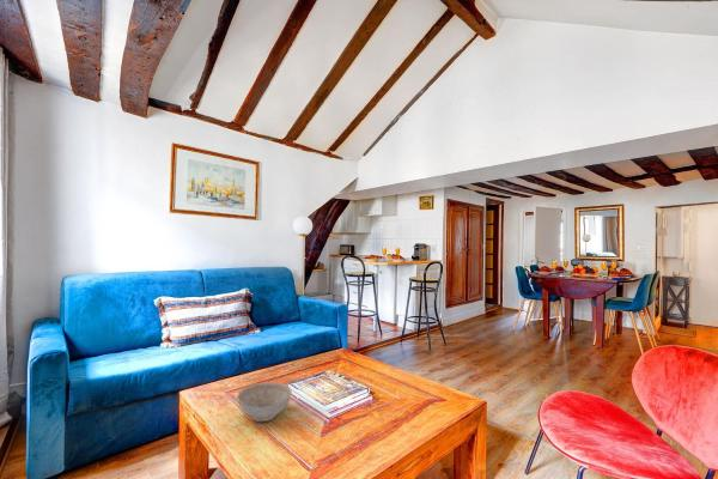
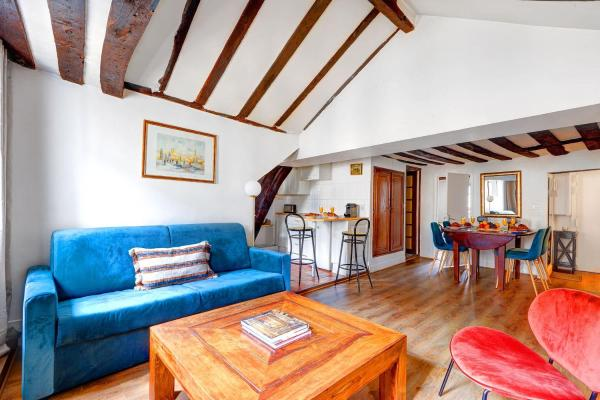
- decorative bowl (264, 404)
